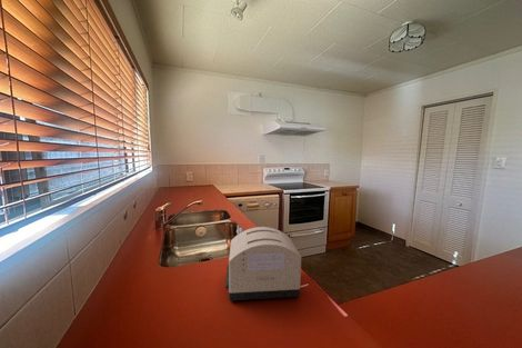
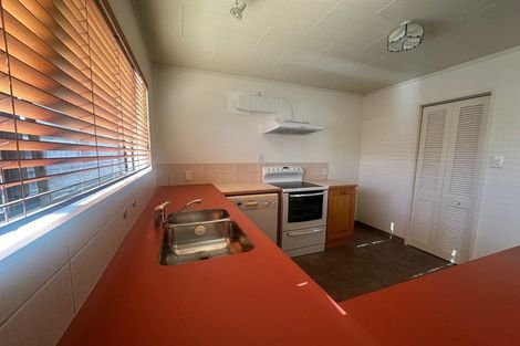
- toaster (260, 252)
